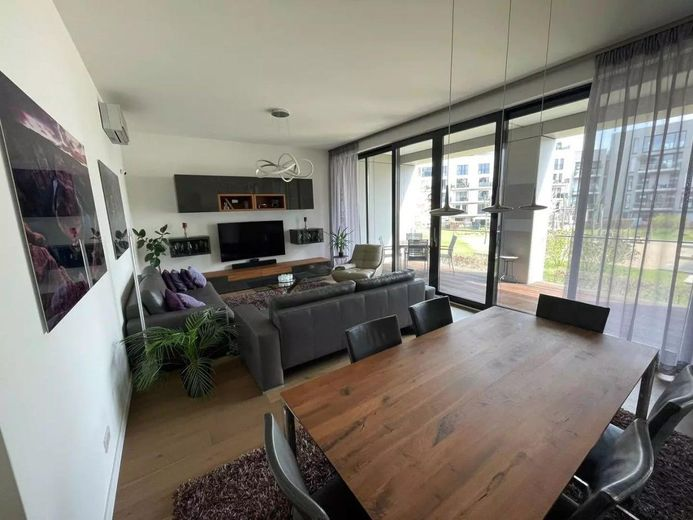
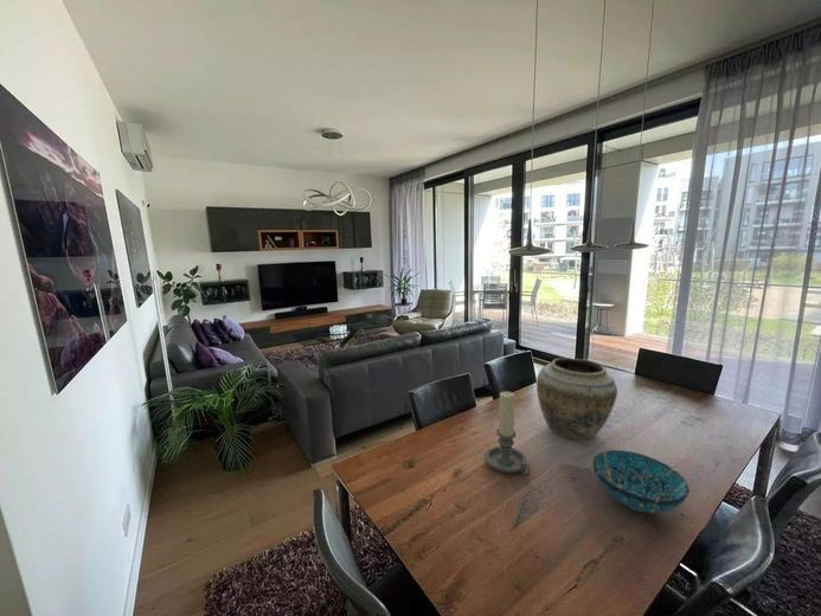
+ vase (575, 397)
+ candle holder (509, 430)
+ decorative bowl (636, 487)
